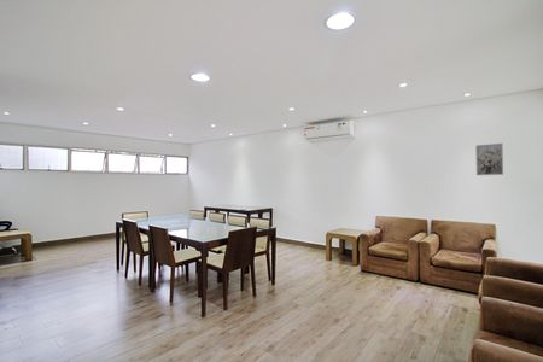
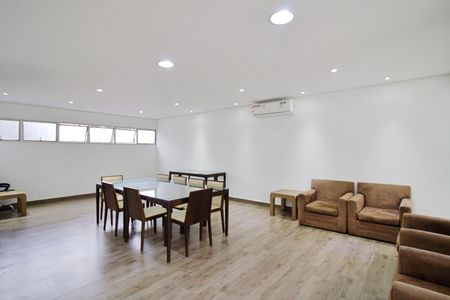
- wall art (489, 159)
